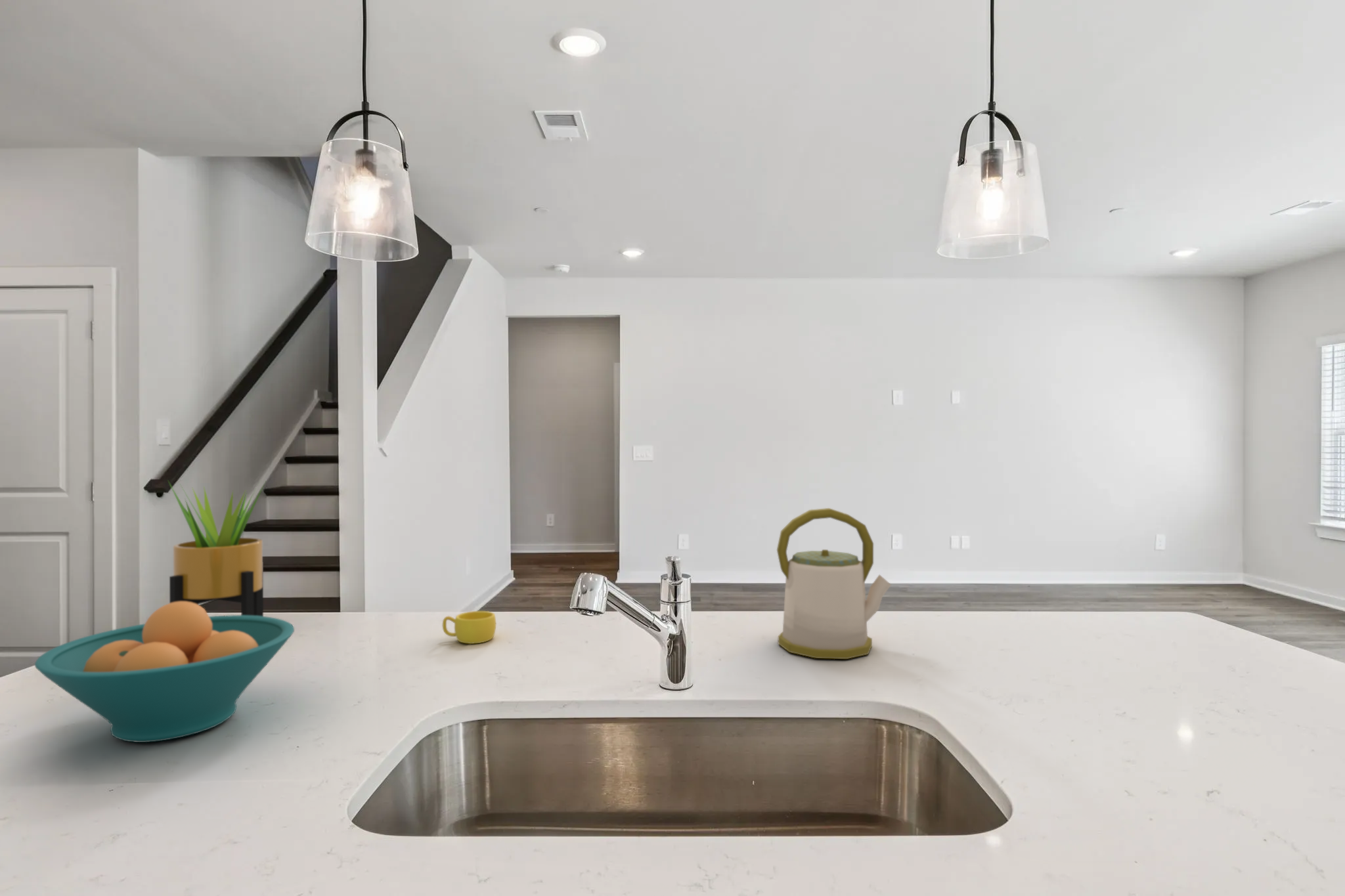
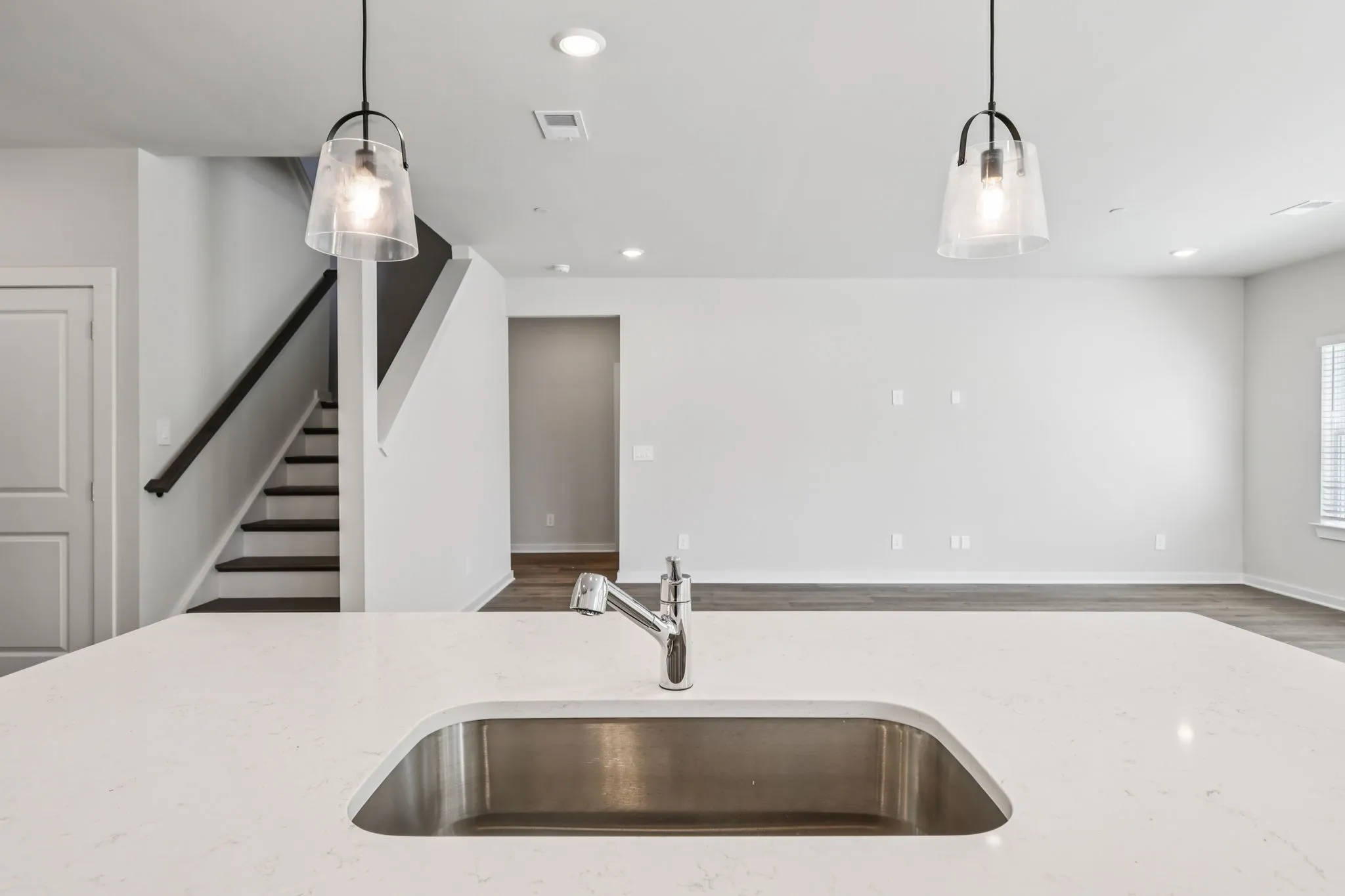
- kettle (833, 577)
- fruit bowl (176, 663)
- cup (469, 627)
- potted plant (219, 555)
